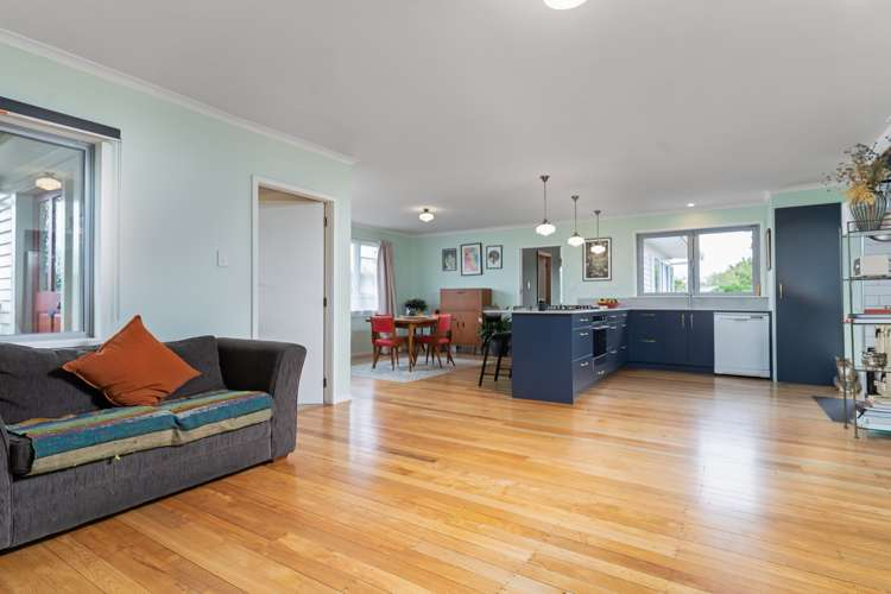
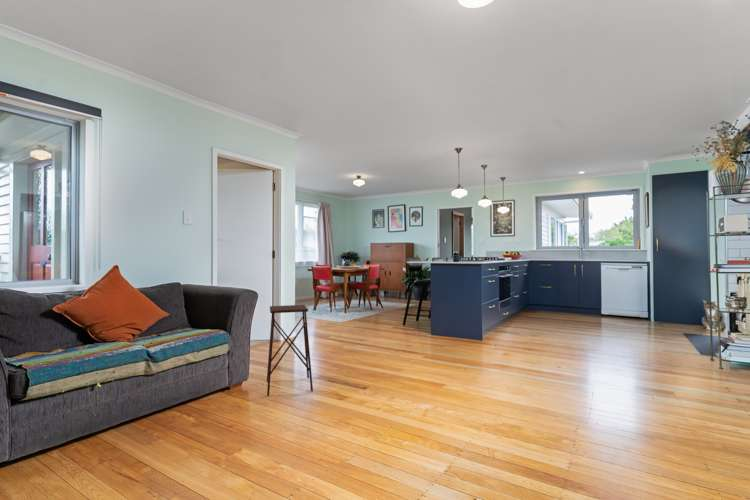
+ side table (289, 346)
